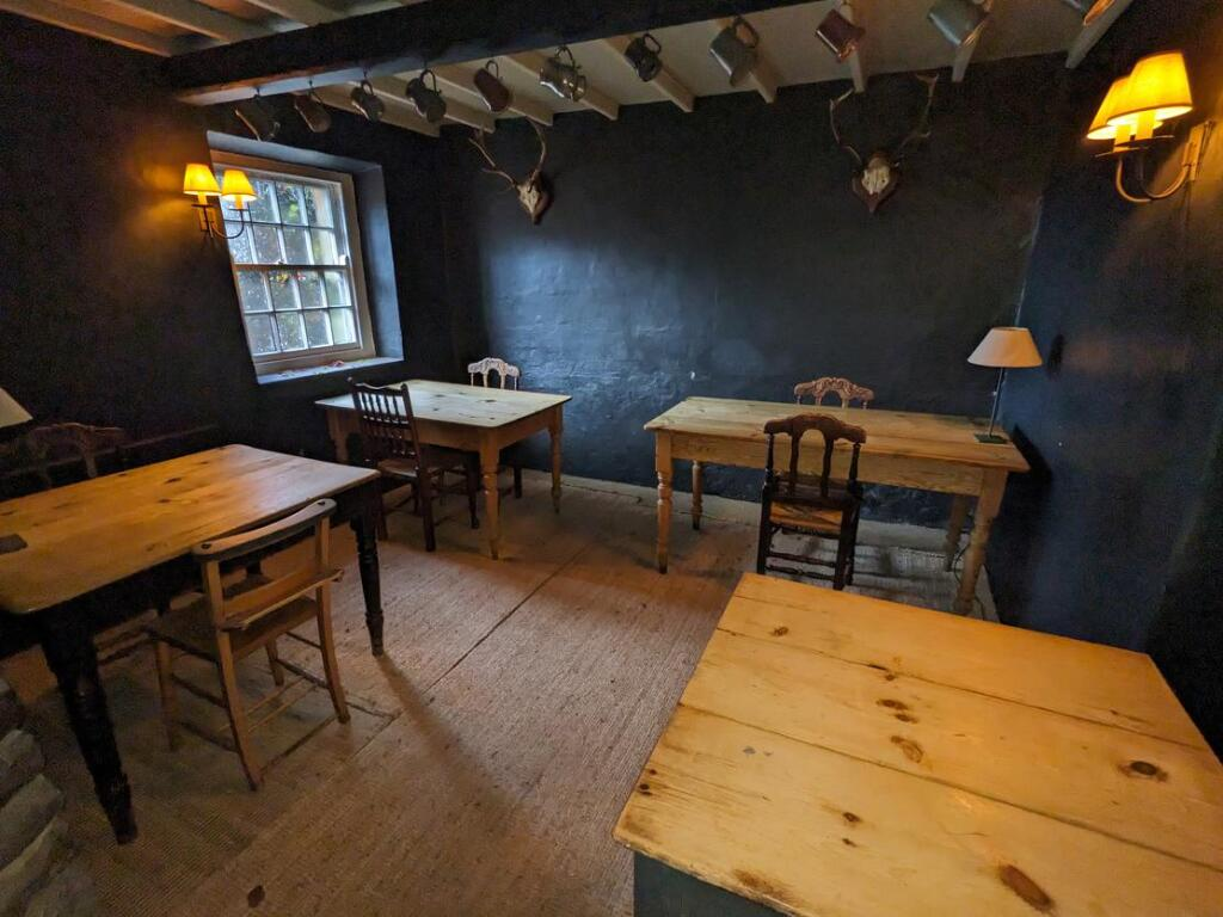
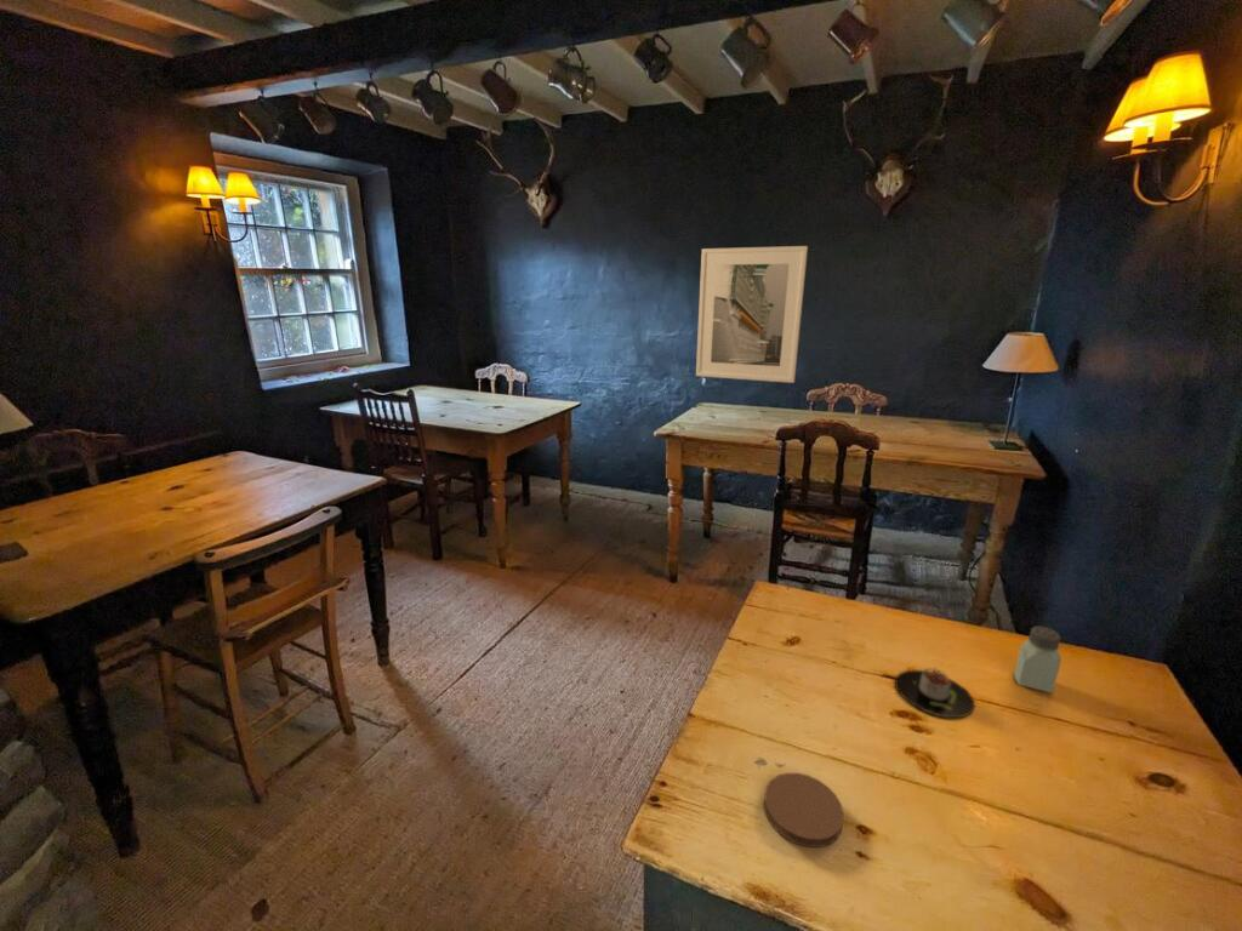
+ saltshaker (1038, 657)
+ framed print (747, 315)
+ coaster (803, 807)
+ candle (935, 684)
